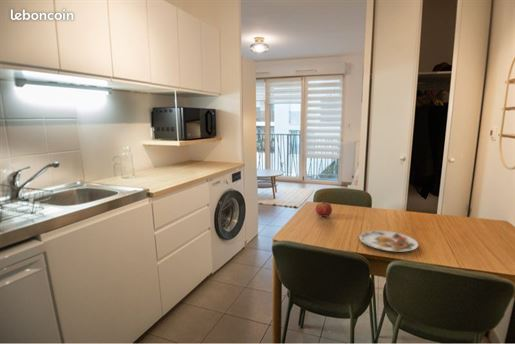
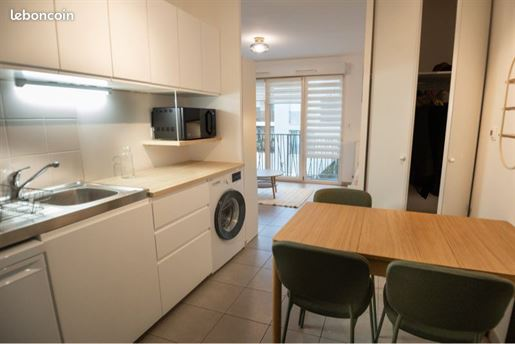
- plate (387, 240)
- fruit (323, 208)
